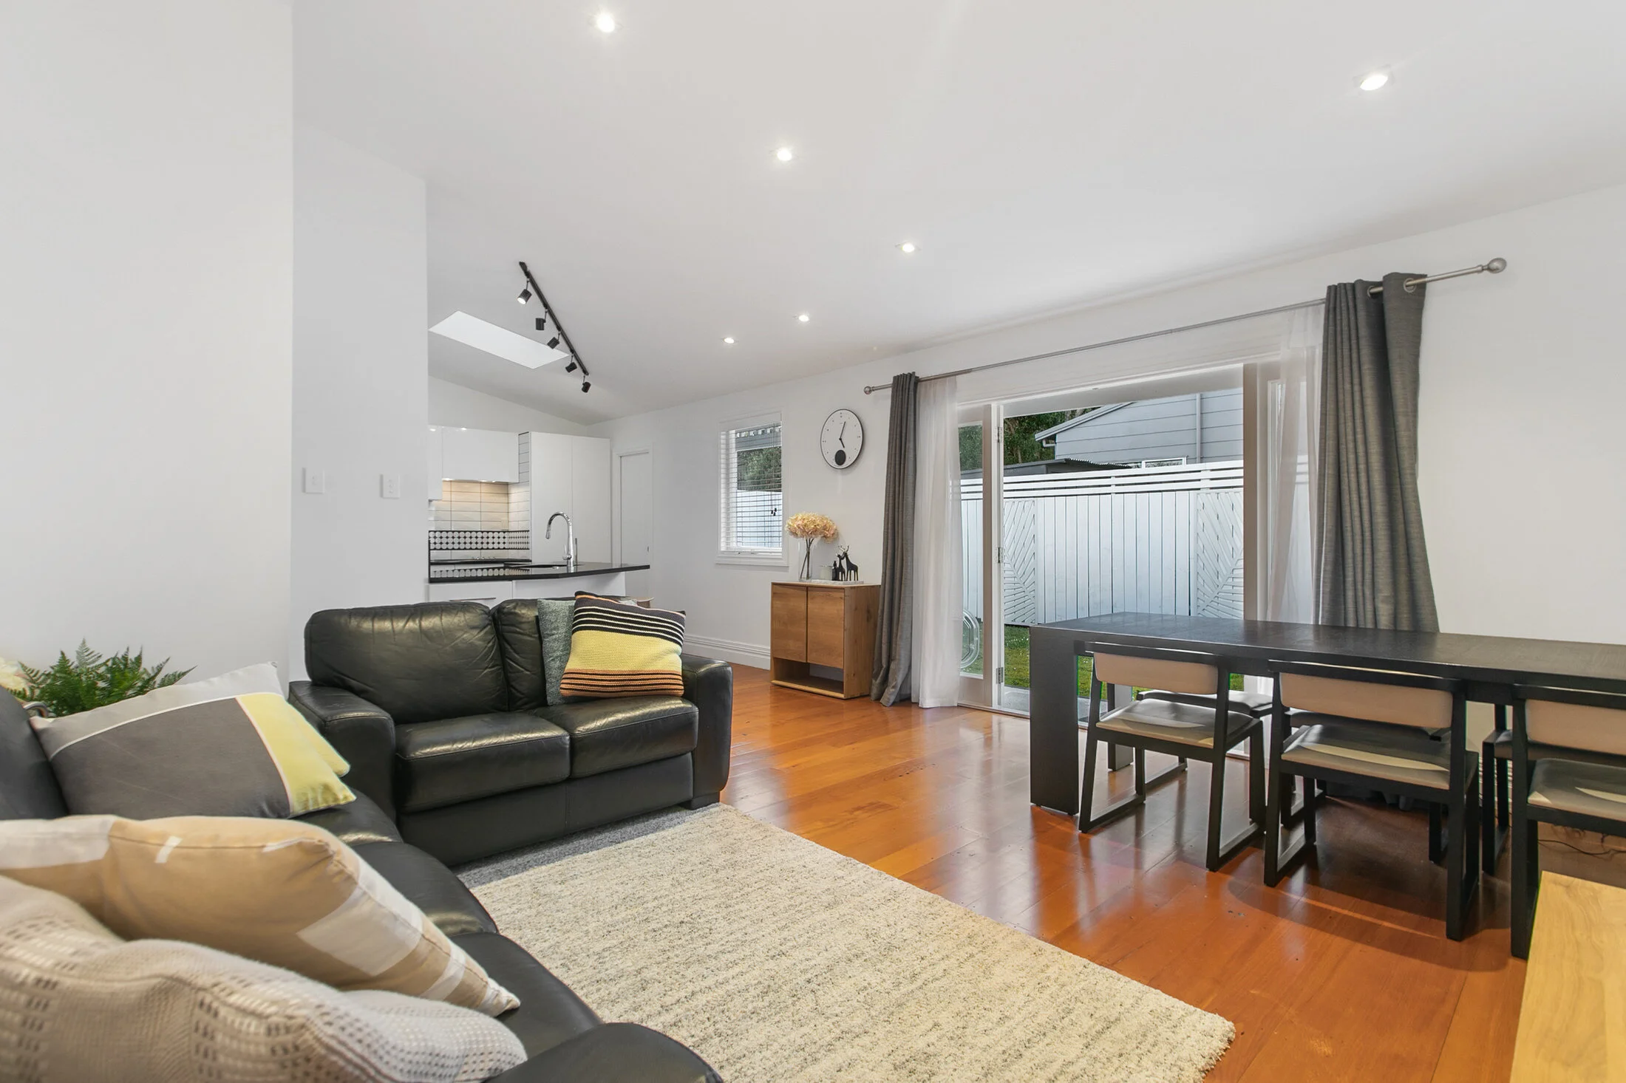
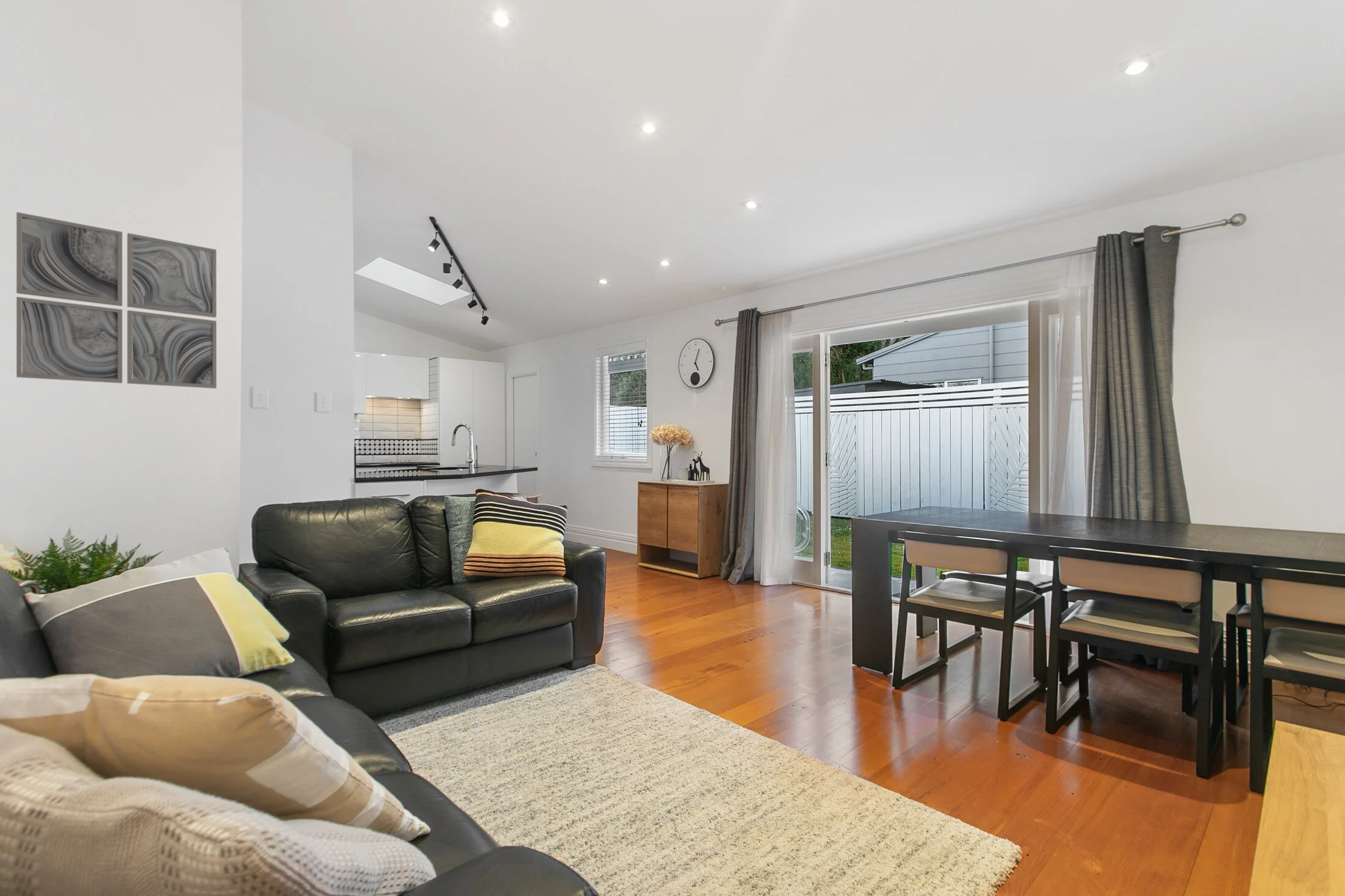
+ wall art (122, 309)
